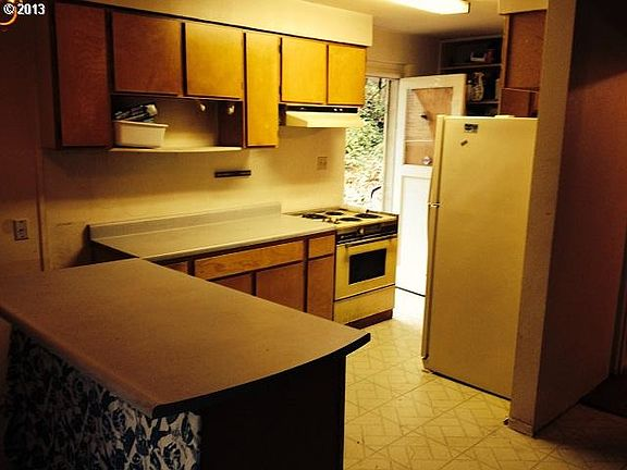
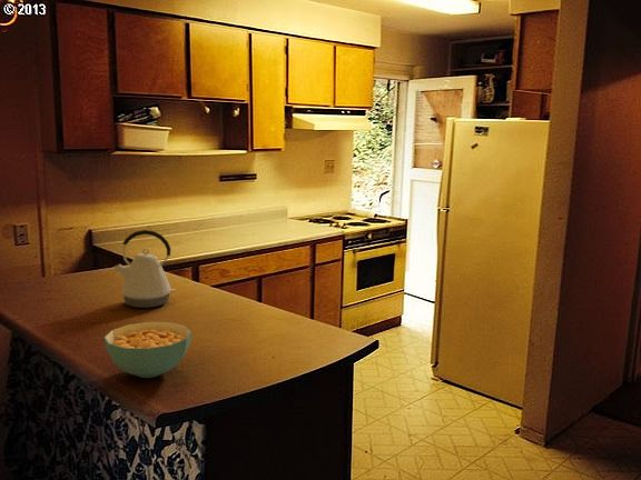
+ cereal bowl (148, 353)
+ kettle (144, 267)
